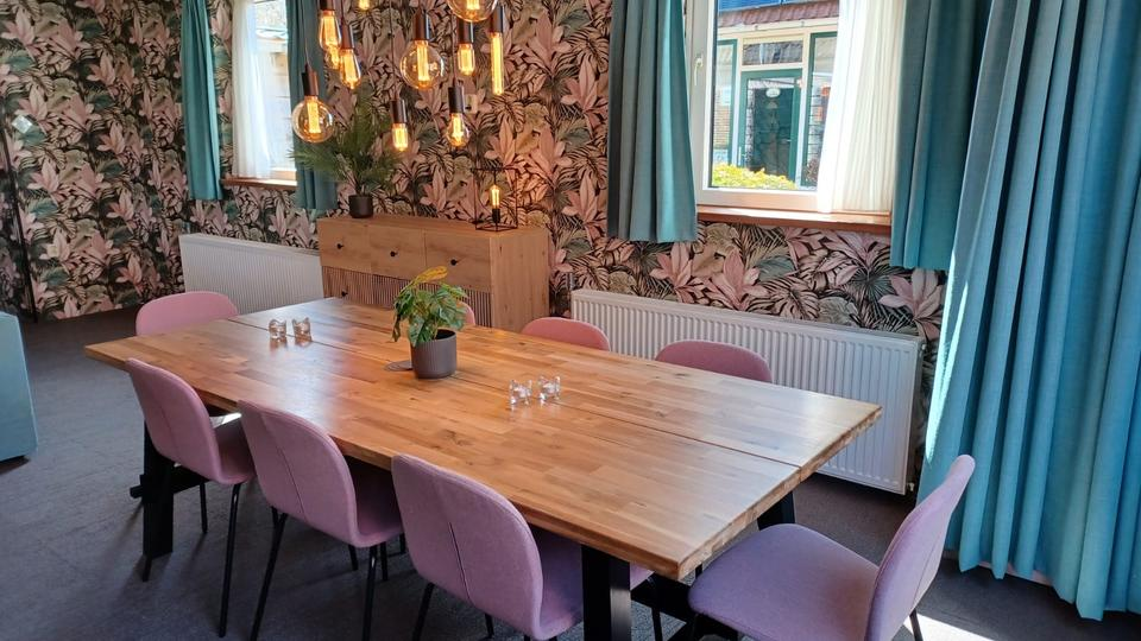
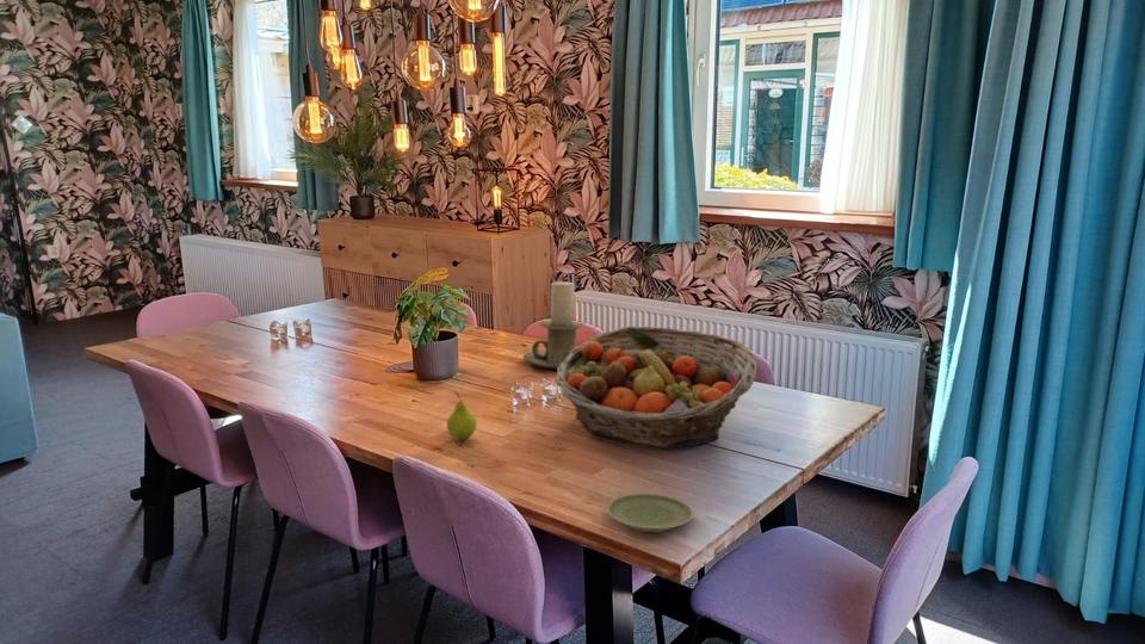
+ candle holder (562, 322)
+ fruit basket (652, 383)
+ plate (649, 514)
+ fruit (462, 414)
